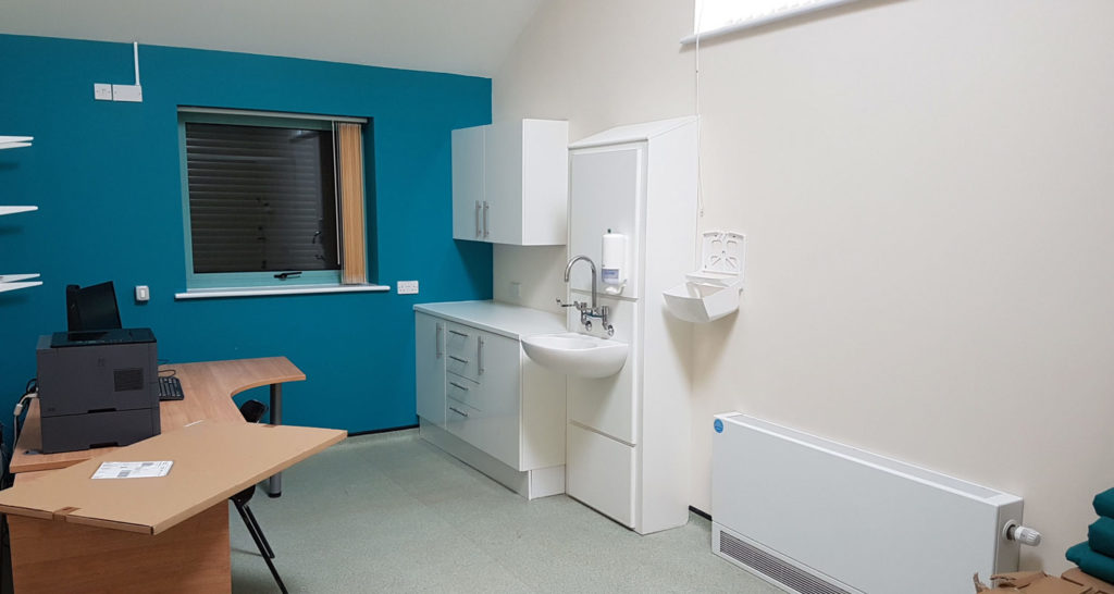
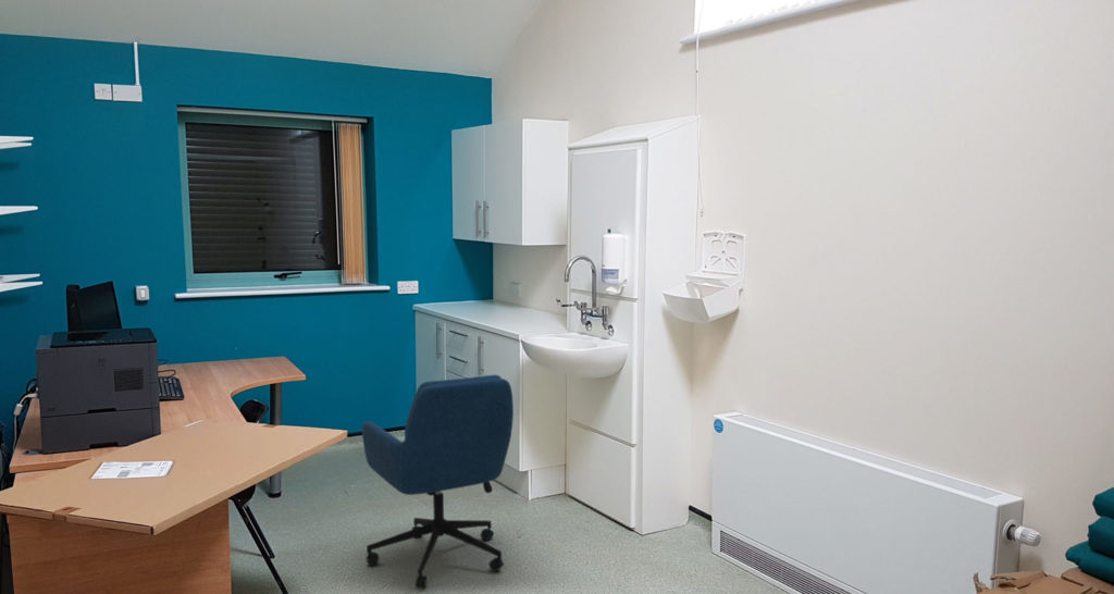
+ office chair (440, 465)
